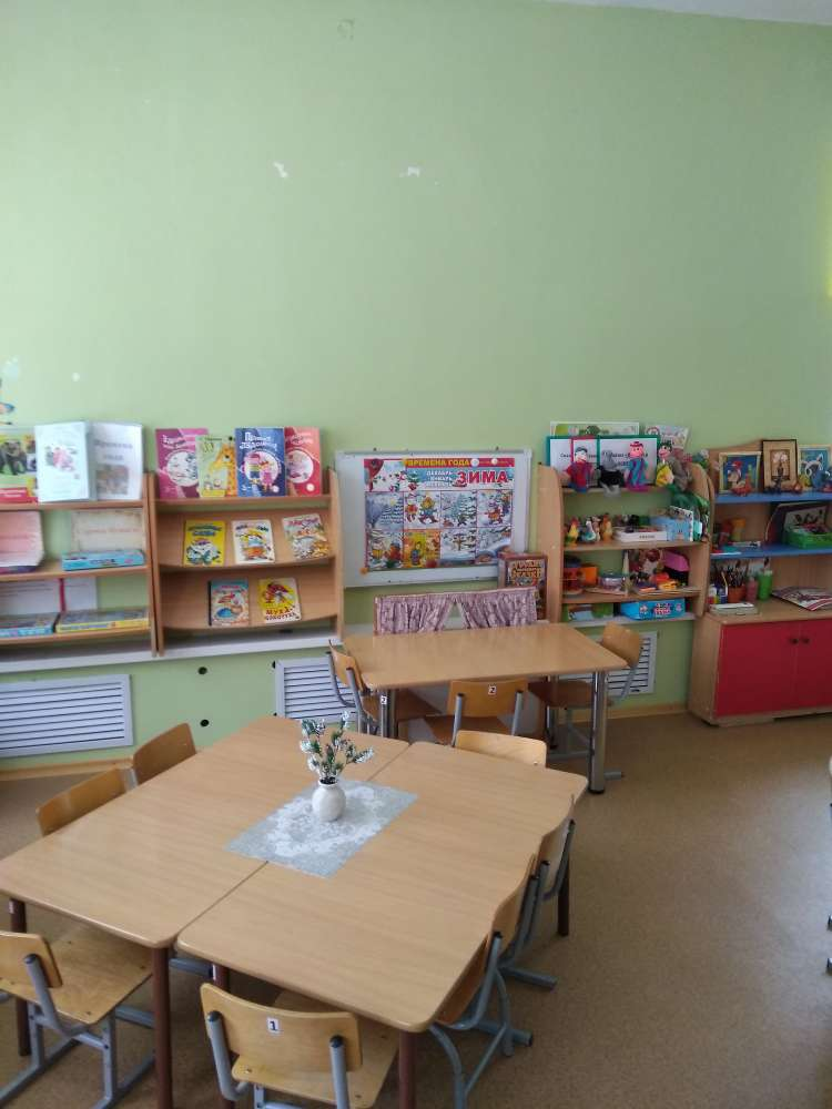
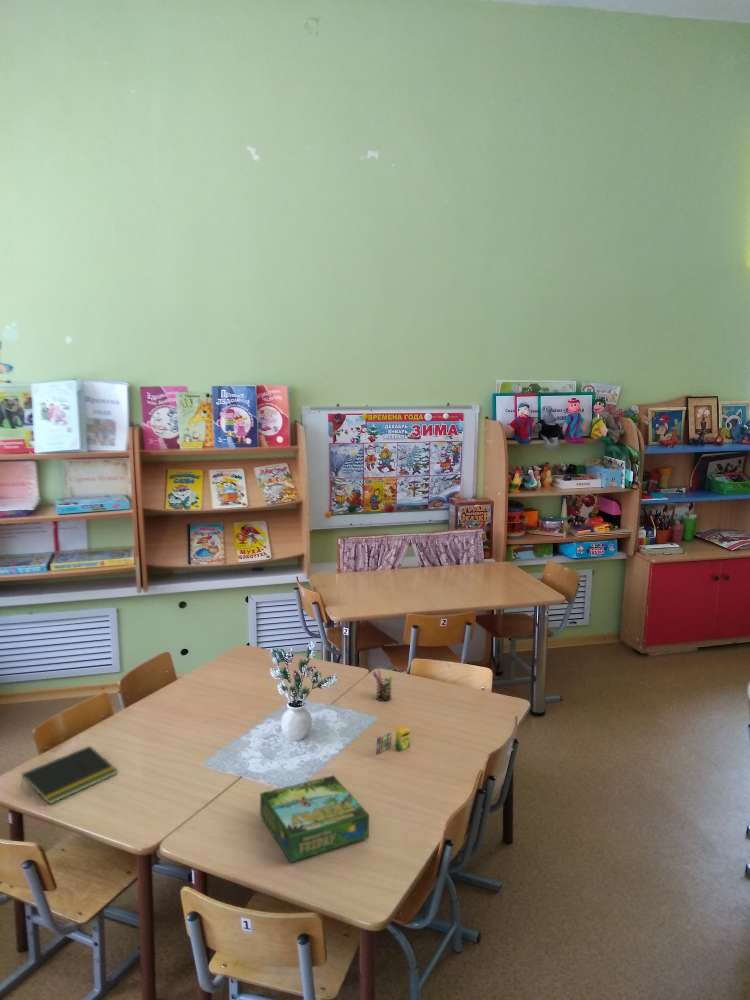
+ board game (313, 815)
+ crayon (396, 739)
+ pen holder (384, 684)
+ notepad (70, 773)
